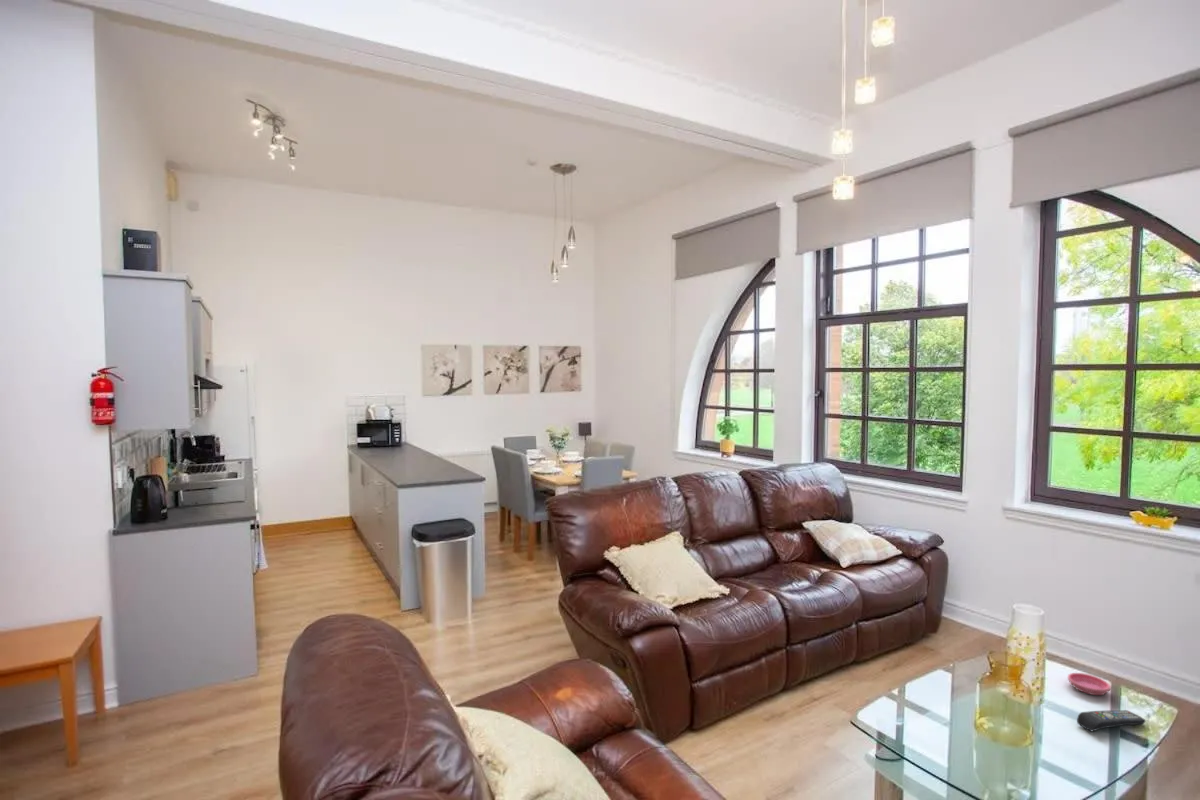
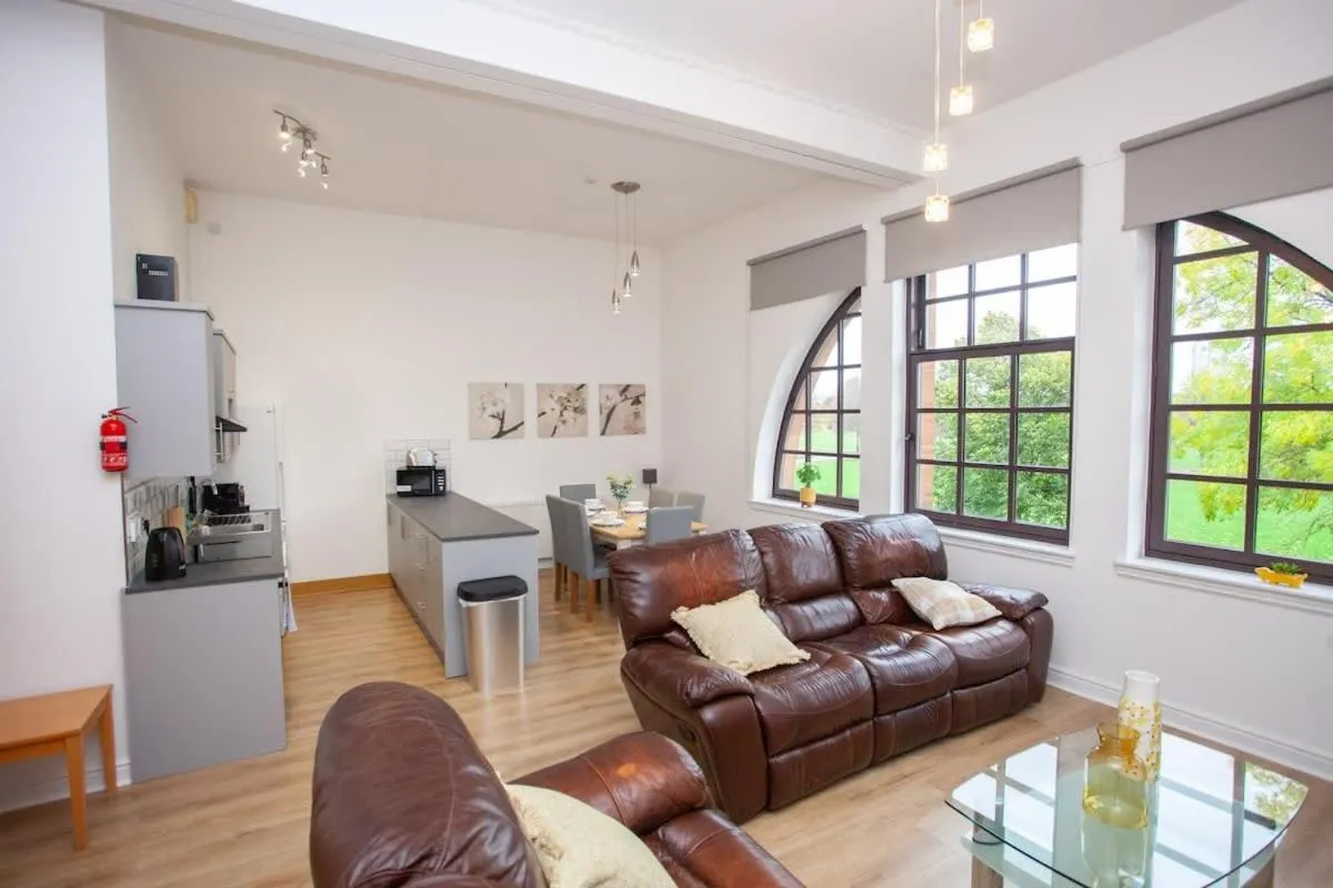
- saucer (1088, 684)
- remote control (1110, 719)
